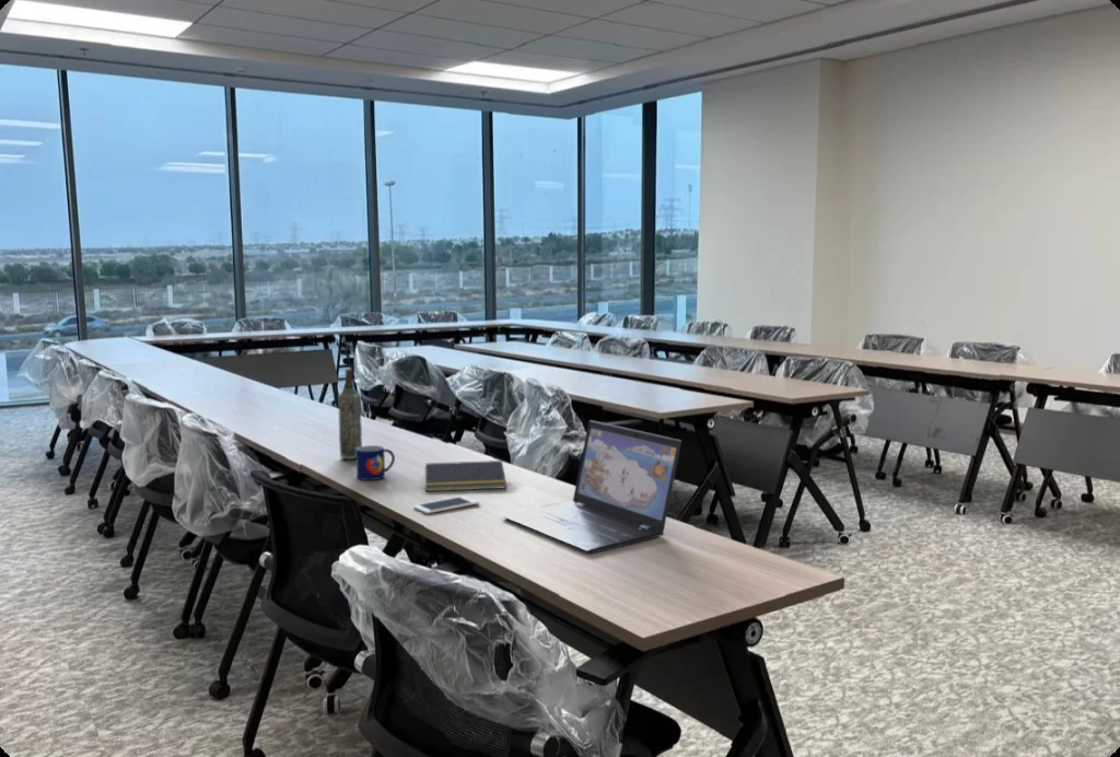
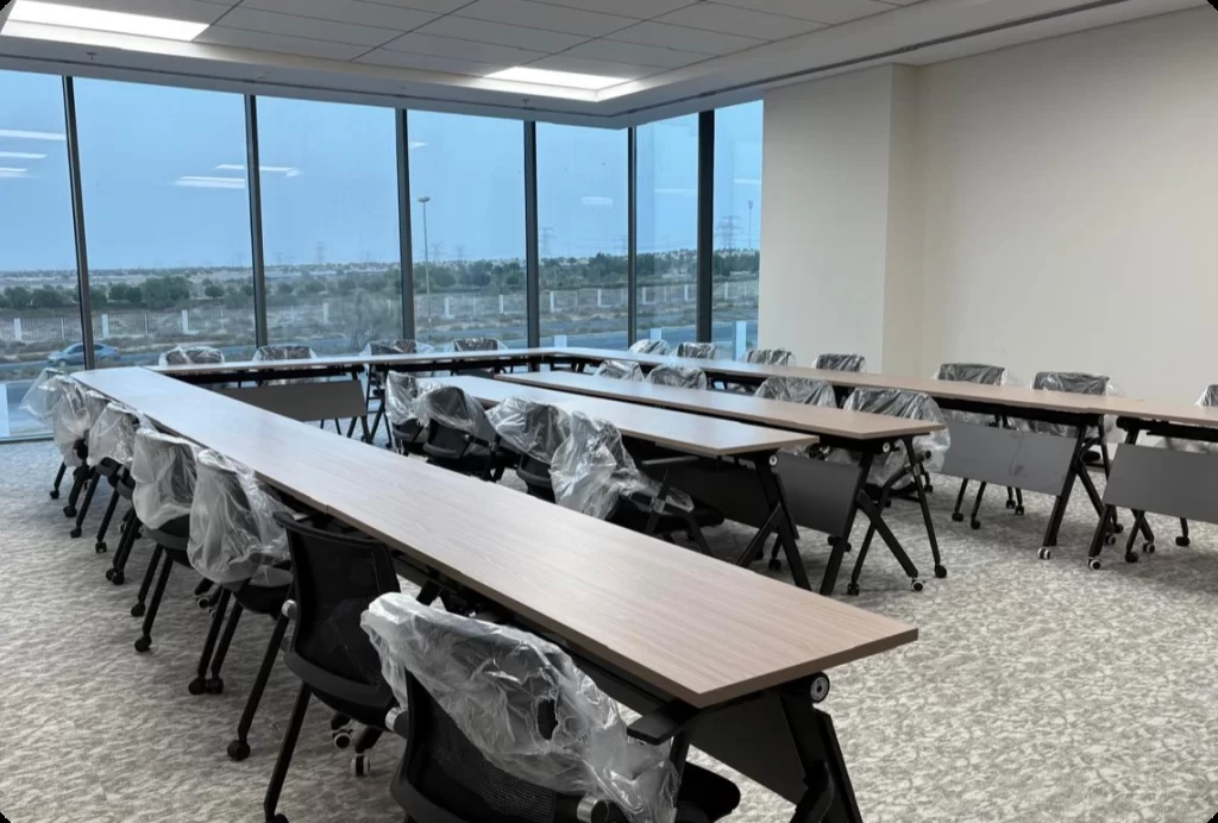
- mug (376, 462)
- laptop (588, 480)
- cell phone (446, 504)
- bottle (350, 414)
- notepad (465, 475)
